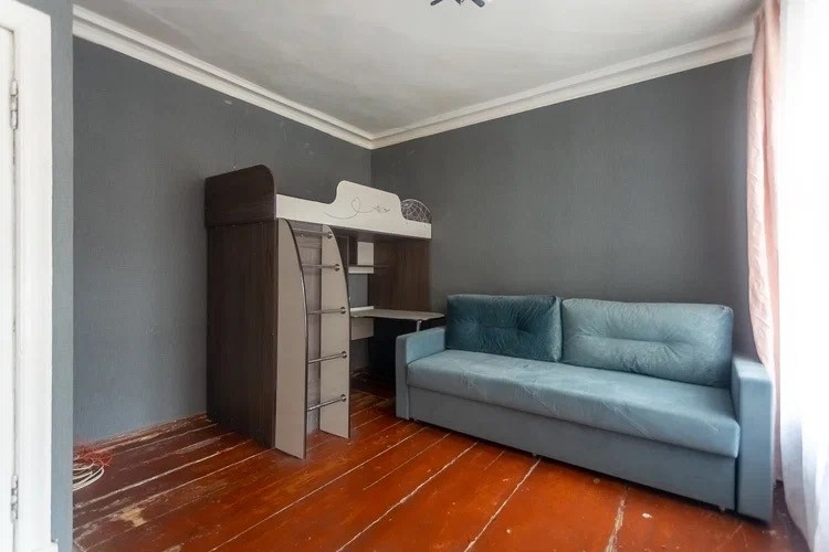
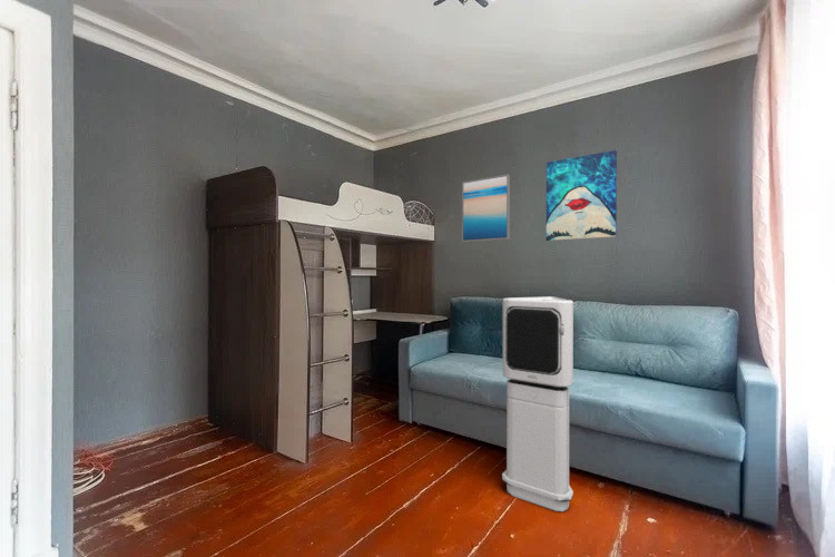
+ wall art (579, 197)
+ wall art (484, 209)
+ air purifier (542, 393)
